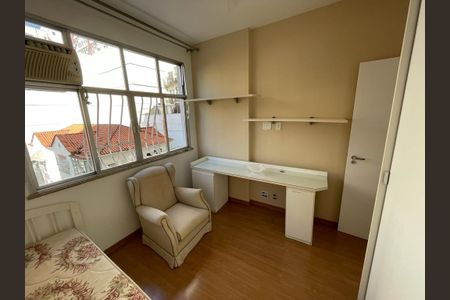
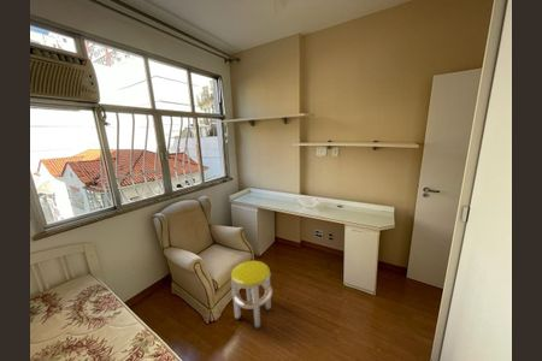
+ stool (252, 291)
